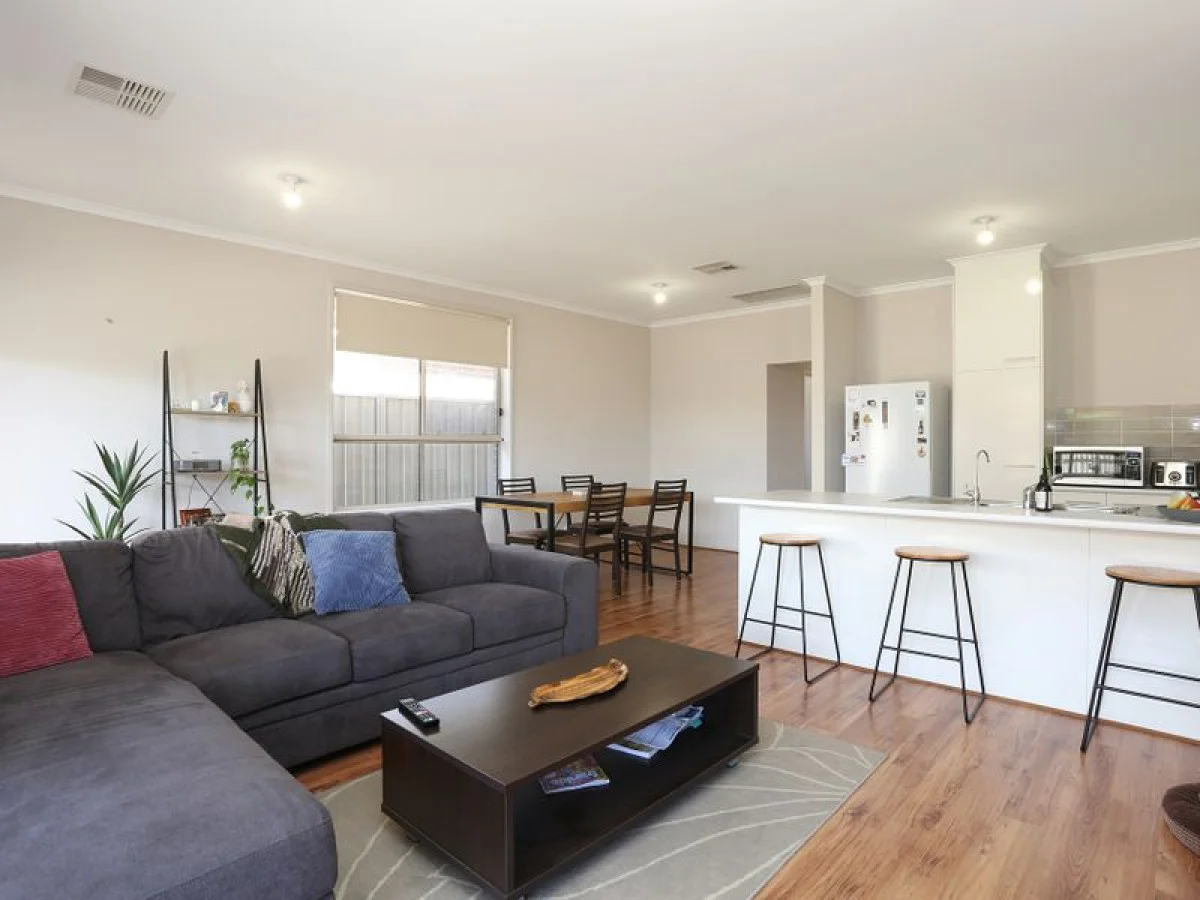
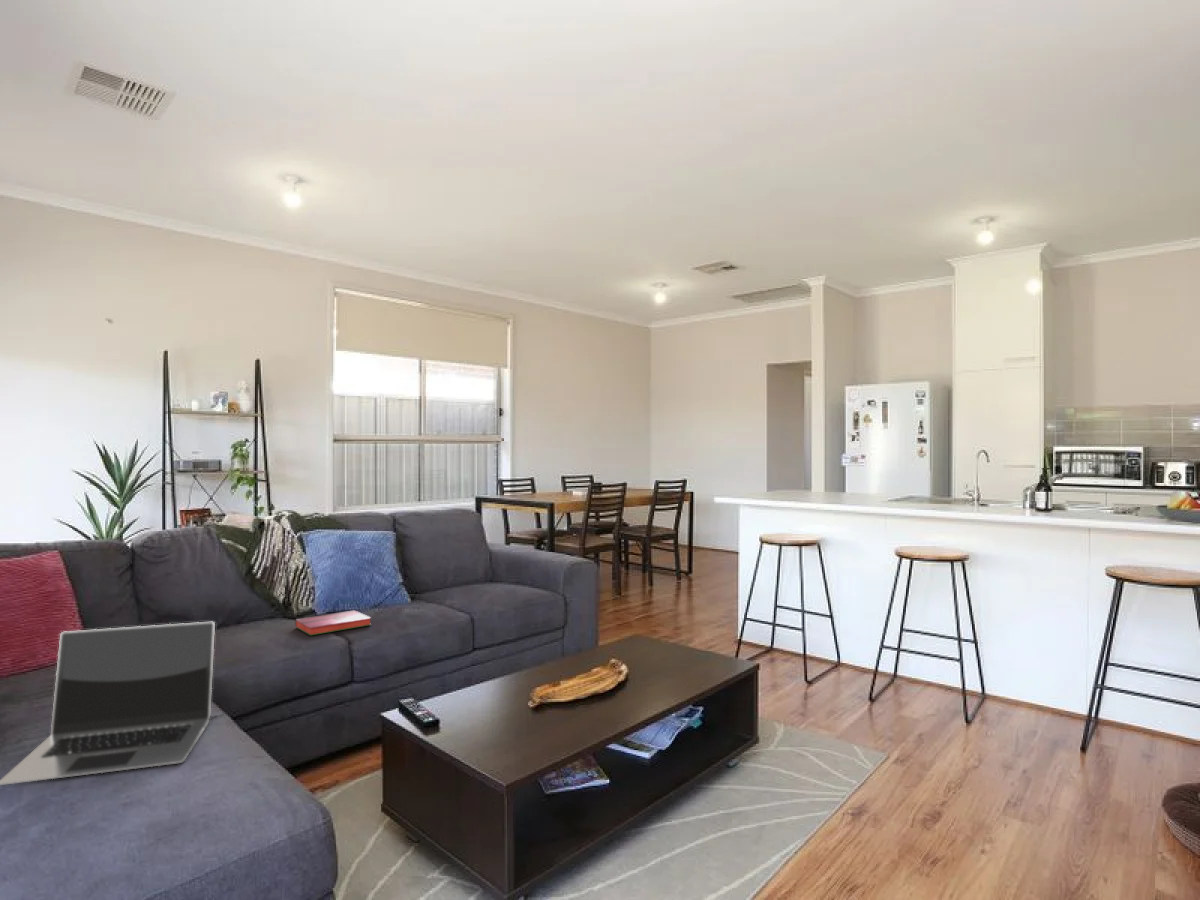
+ laptop (118, 693)
+ hardback book (333, 622)
